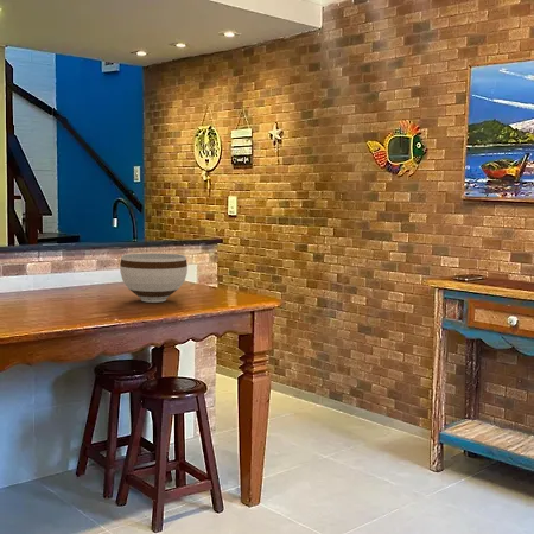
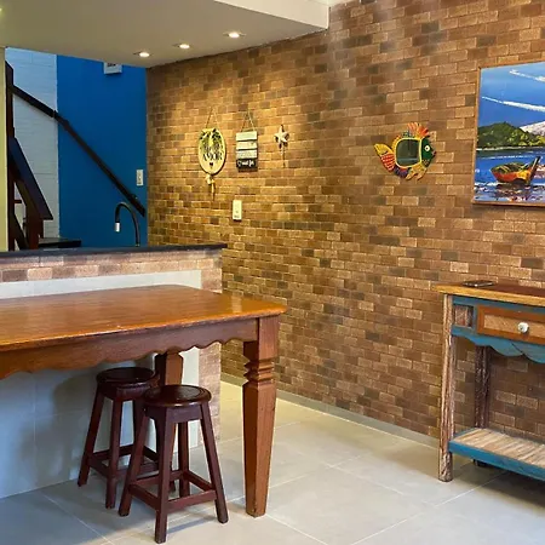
- bowl (153, 278)
